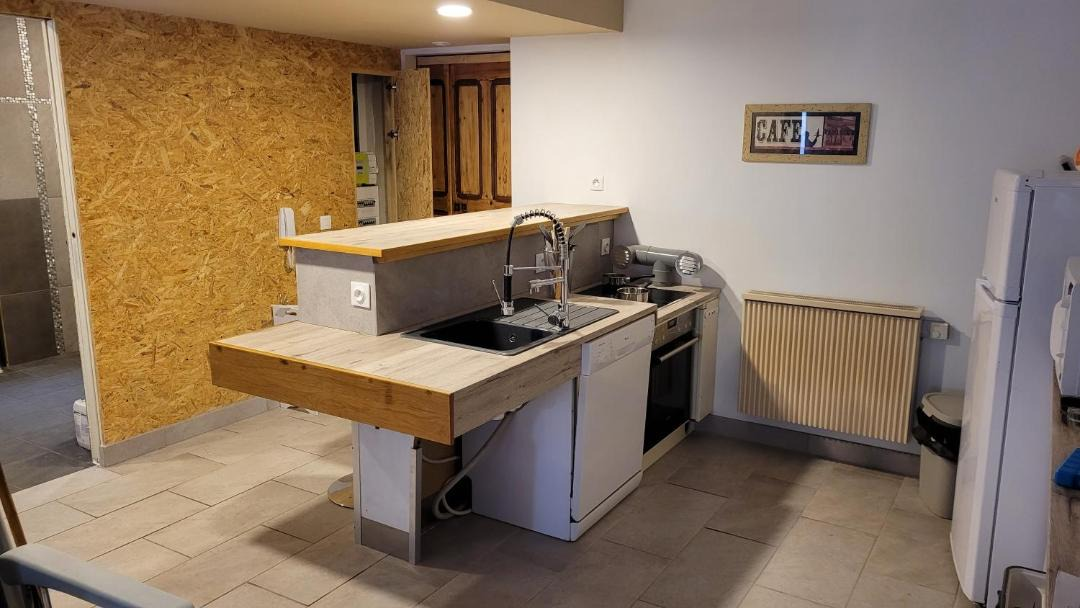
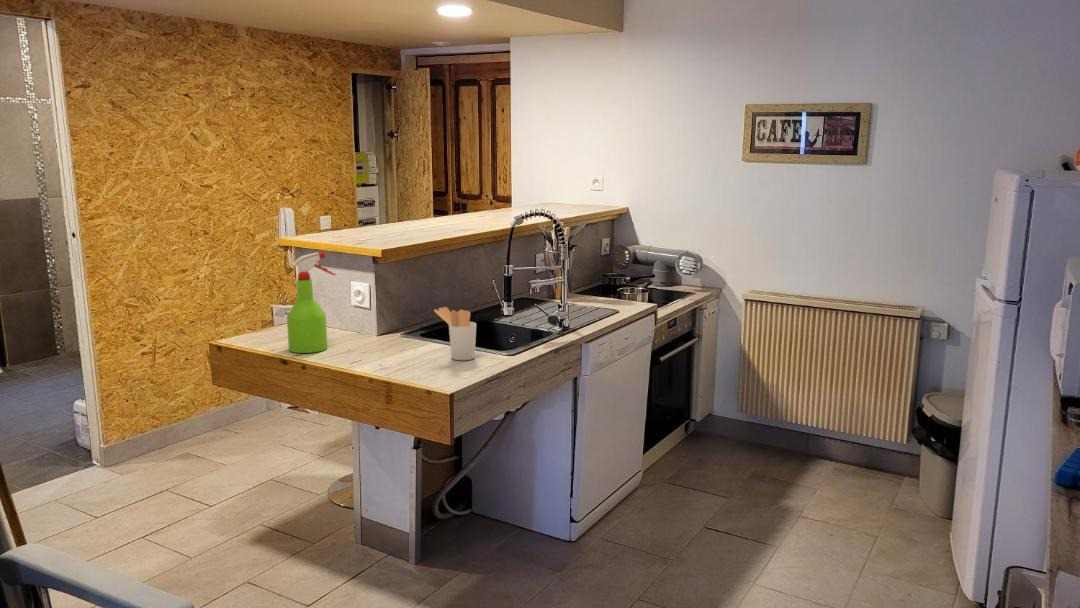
+ spray bottle (312, 300)
+ utensil holder (456, 332)
